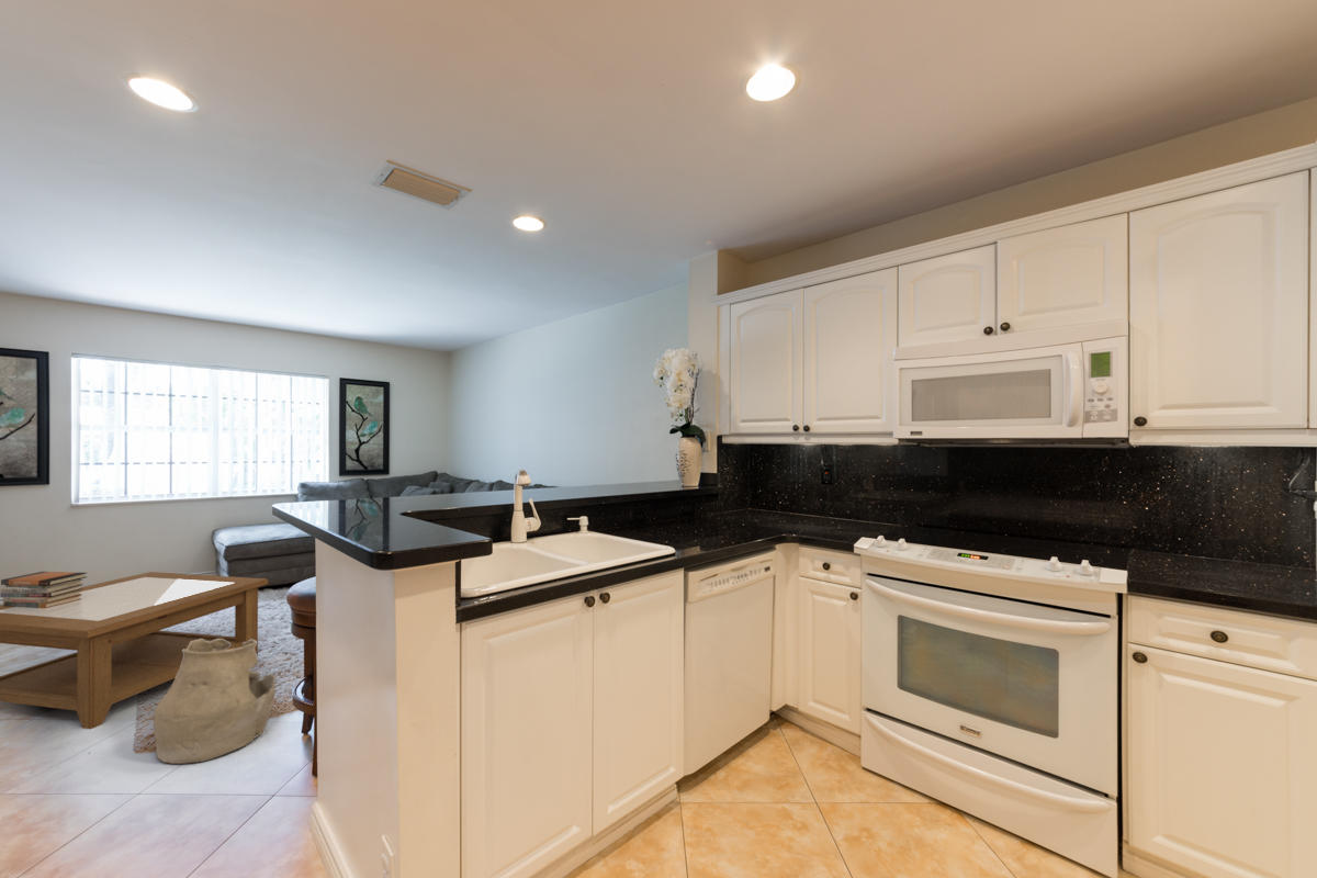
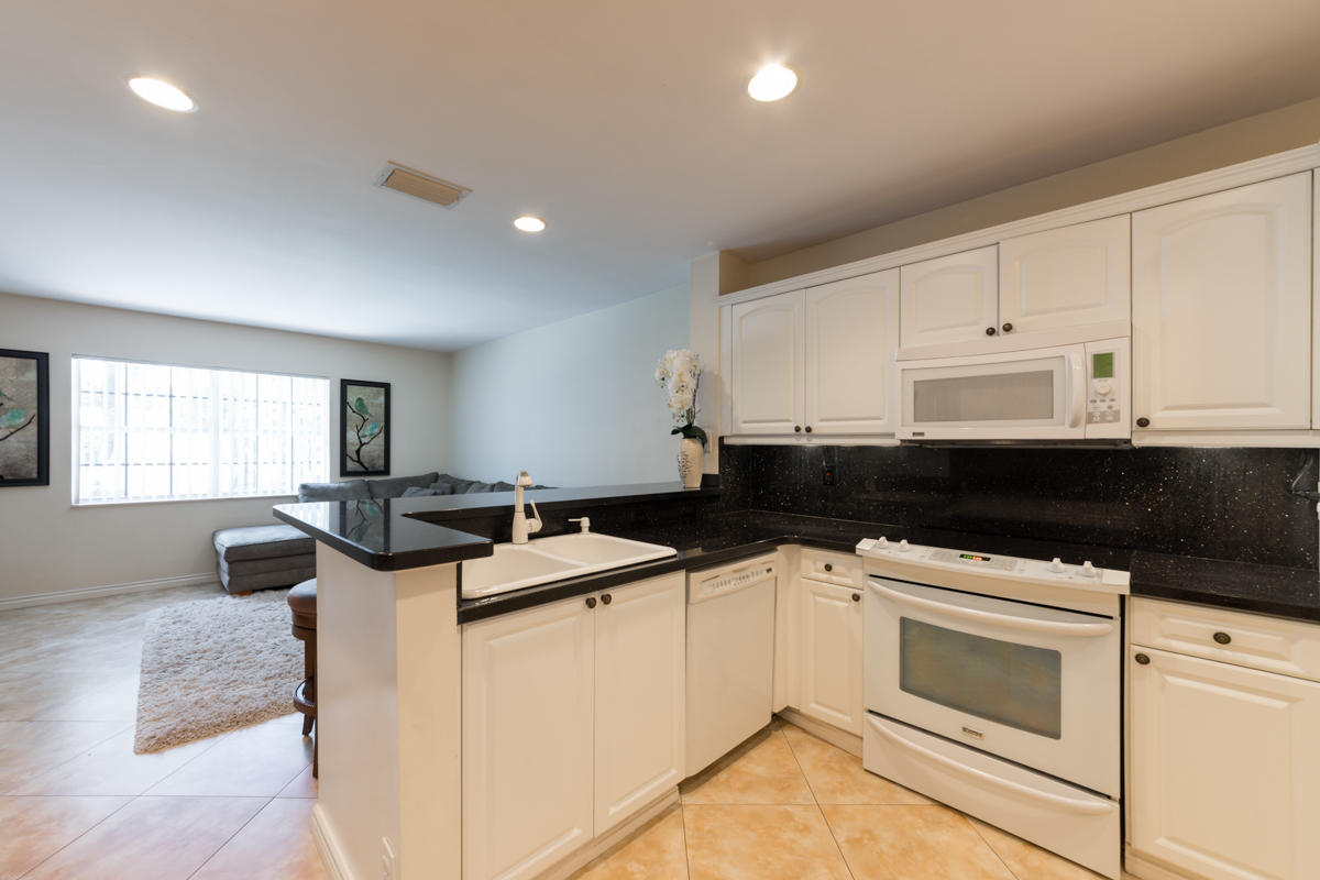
- bag (216, 689)
- coffee table (124, 638)
- book stack (43, 588)
